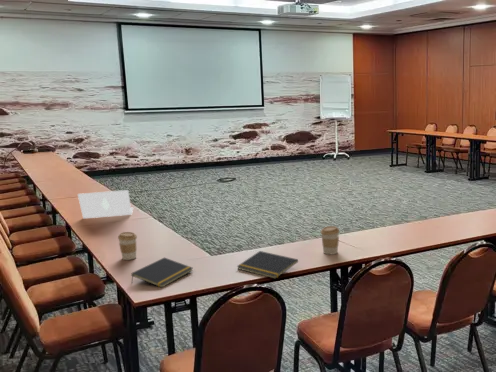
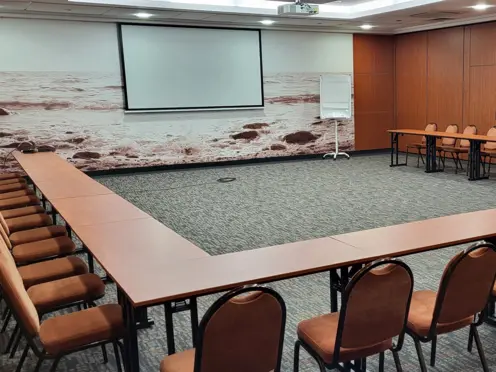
- laptop (107, 201)
- notepad (267, 264)
- coffee cup (128, 245)
- notepad (163, 271)
- coffee cup (330, 239)
